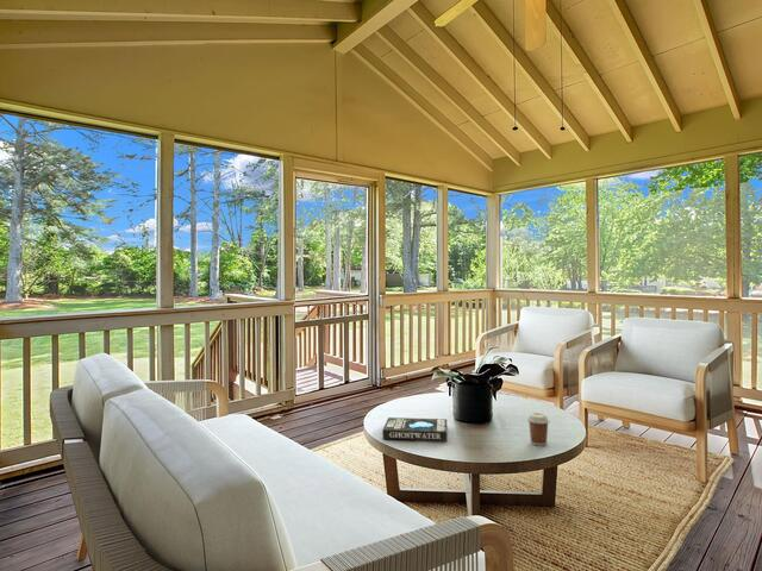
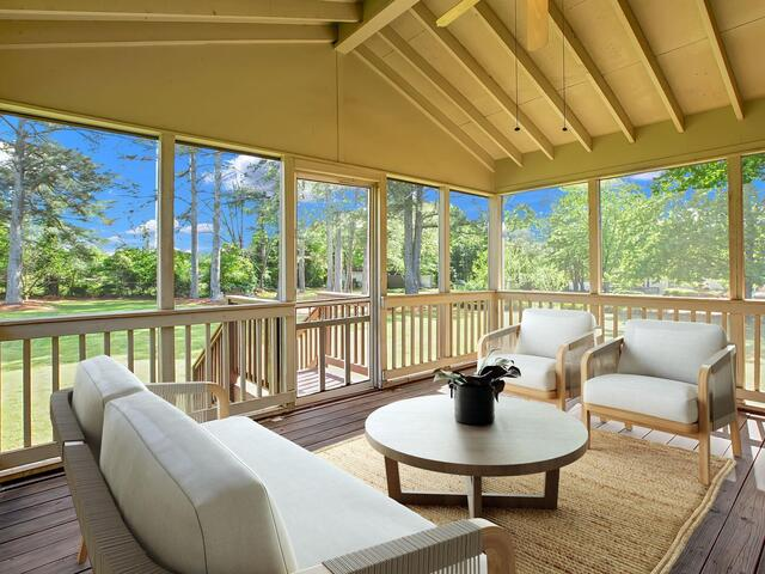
- coffee cup (538, 428)
- book (416, 428)
